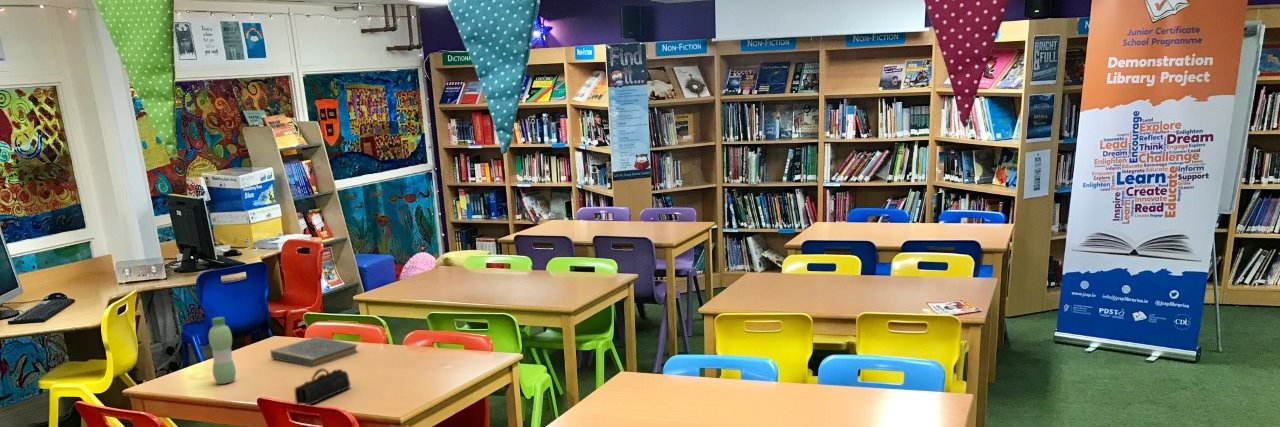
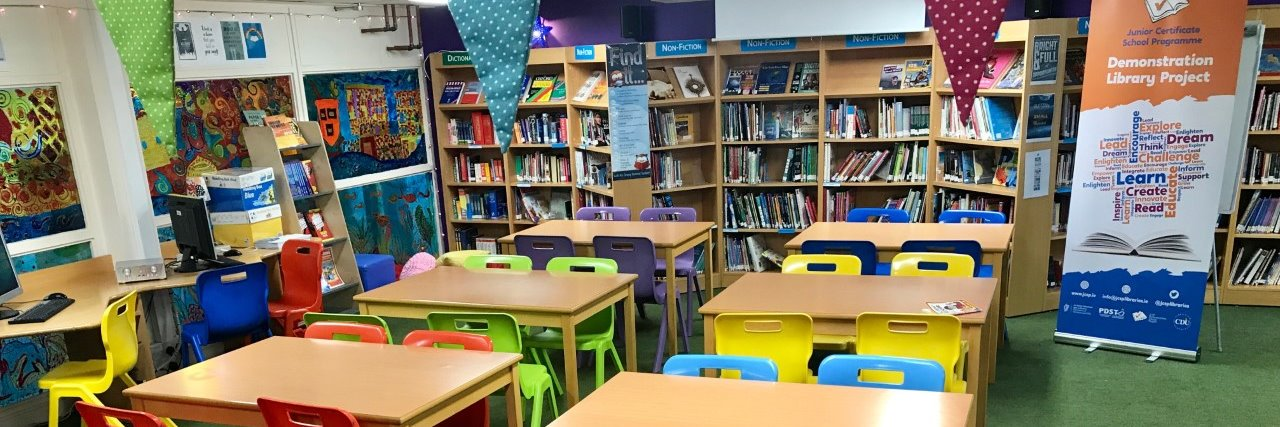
- pencil case (322, 382)
- book (315, 351)
- water bottle (221, 350)
